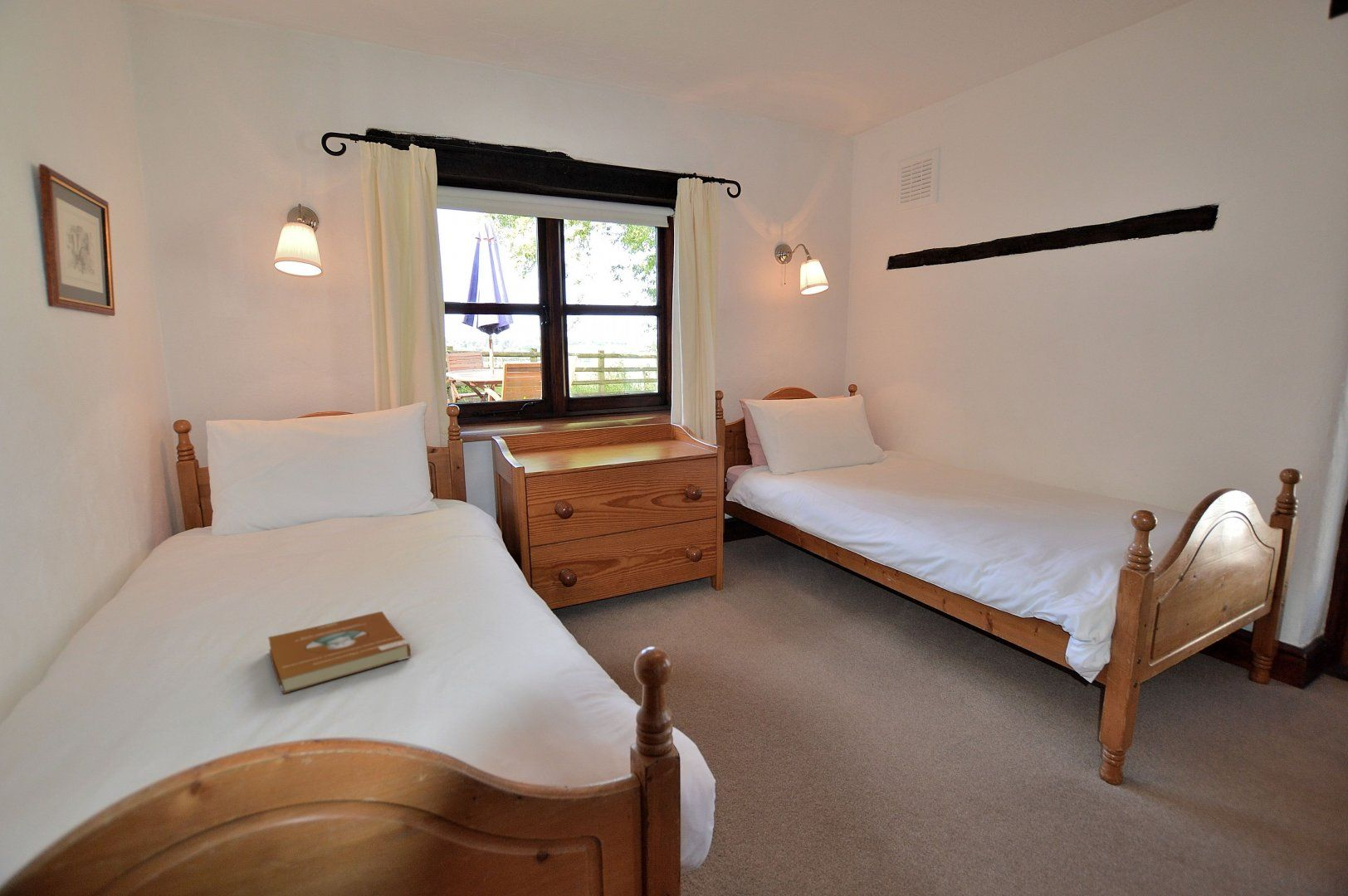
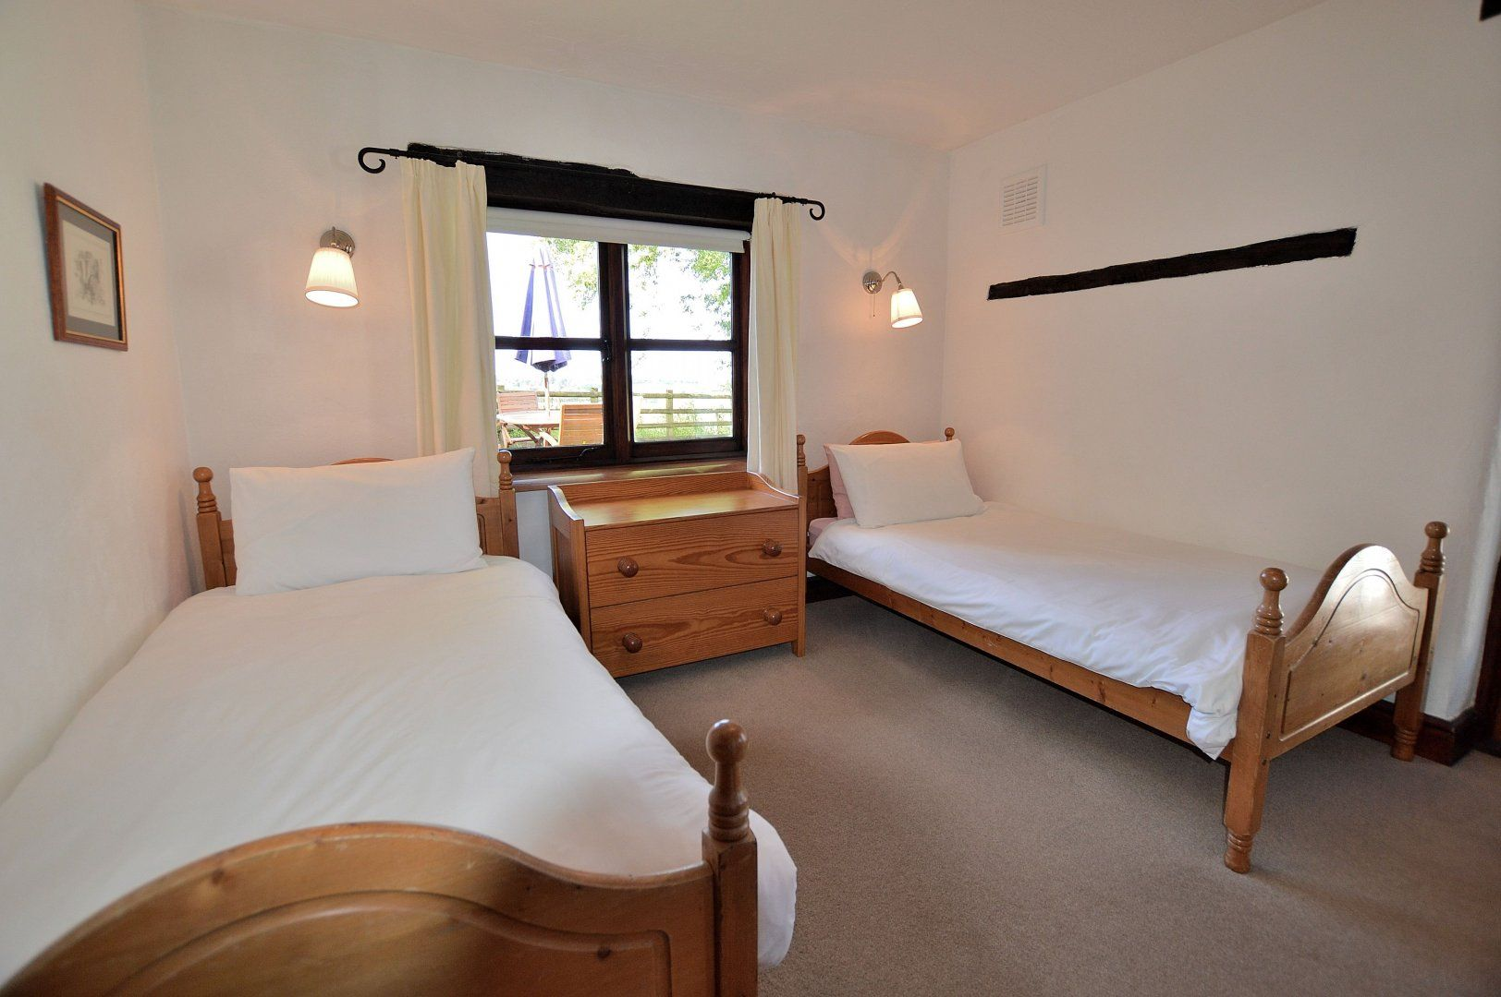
- book (339, 647)
